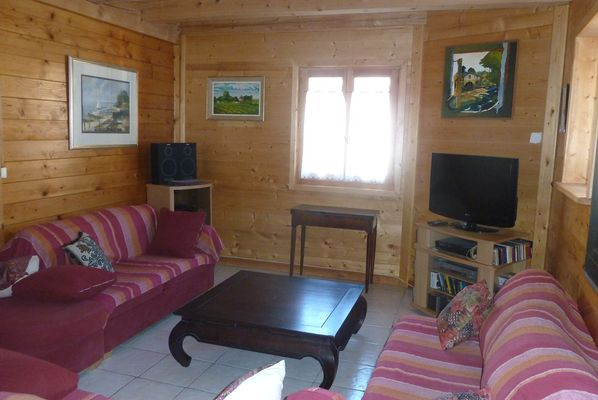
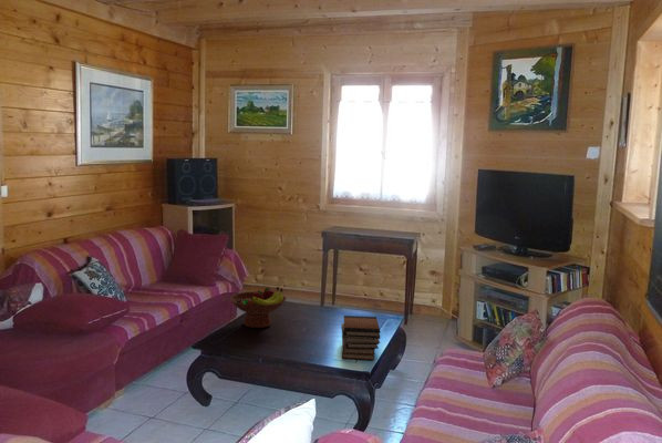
+ fruit bowl (257, 306)
+ book stack (360, 337)
